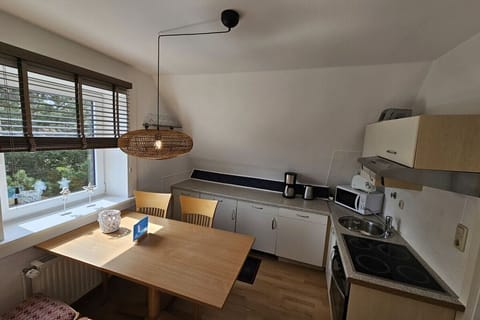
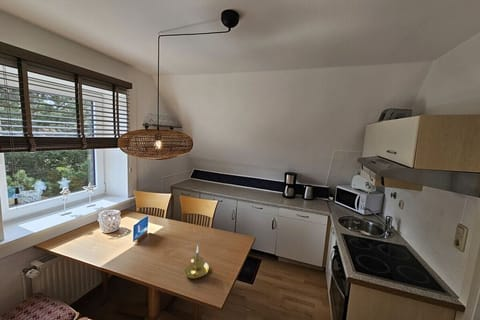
+ candle holder (195, 259)
